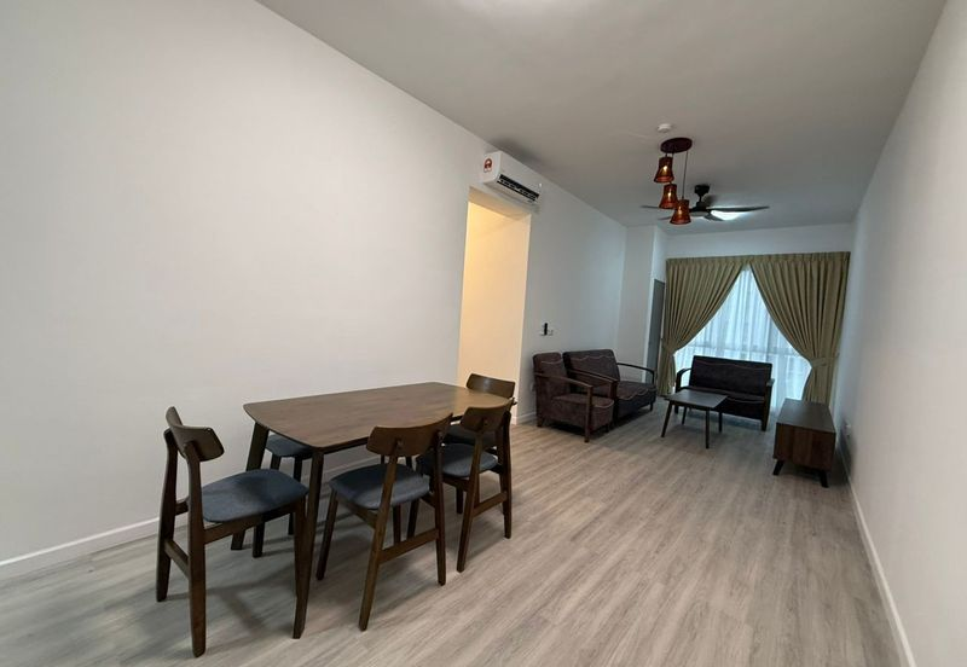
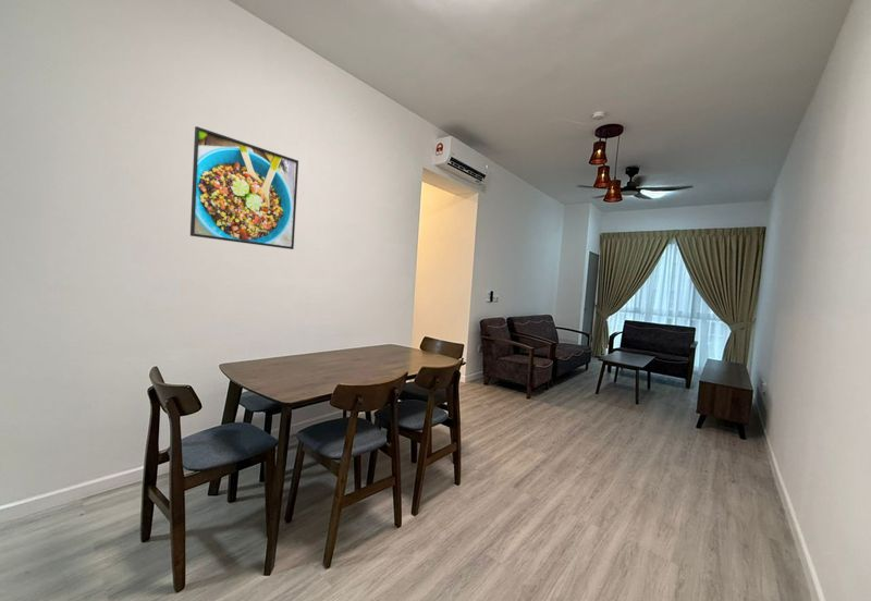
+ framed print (249, 194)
